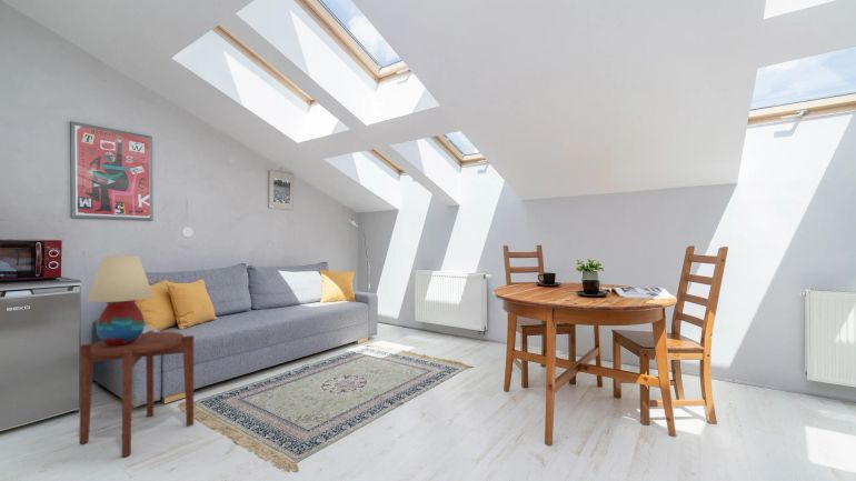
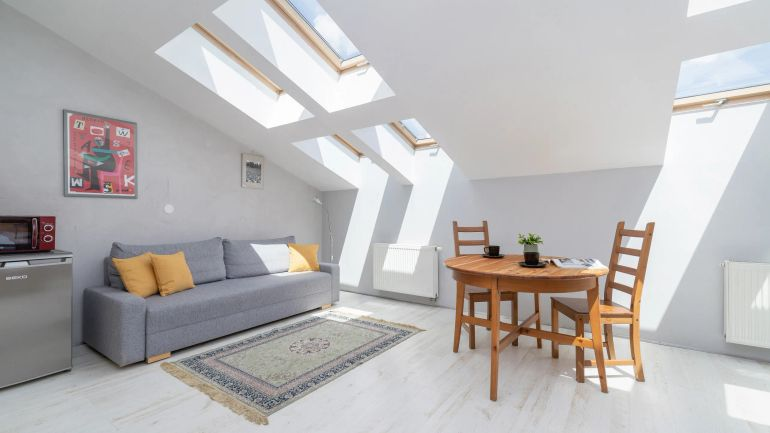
- side table (147, 387)
- table lamp (121, 299)
